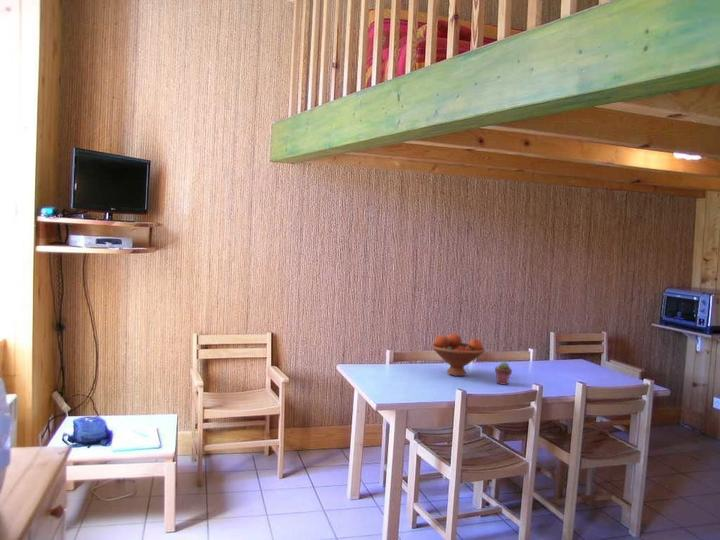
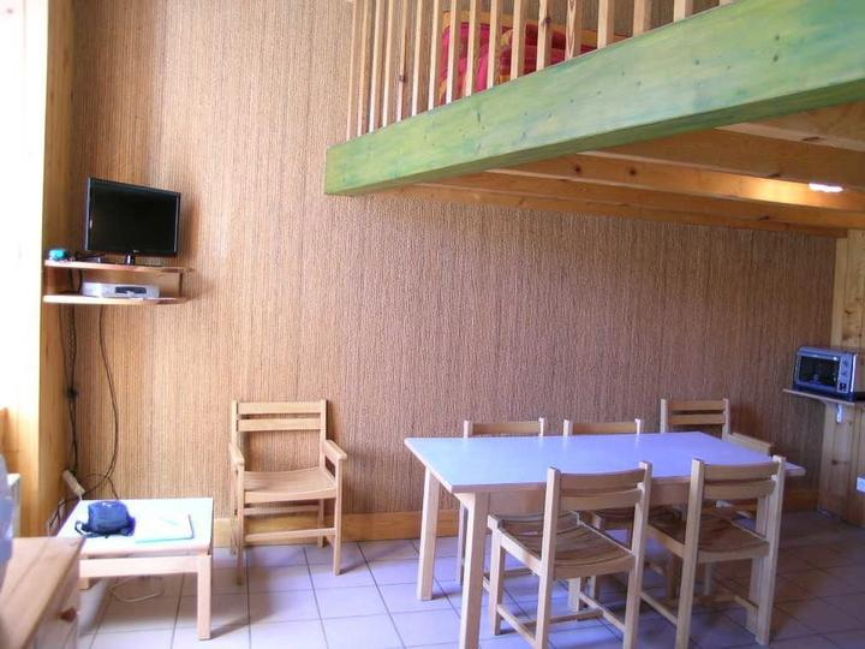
- potted succulent (503, 372)
- fruit bowl (457, 355)
